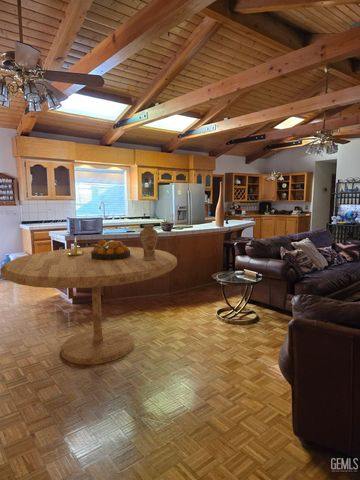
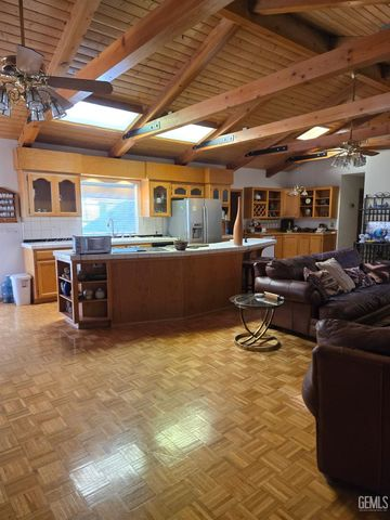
- candle holder (74, 245)
- fruit bowl (110, 248)
- vase (148, 242)
- dining table (96, 303)
